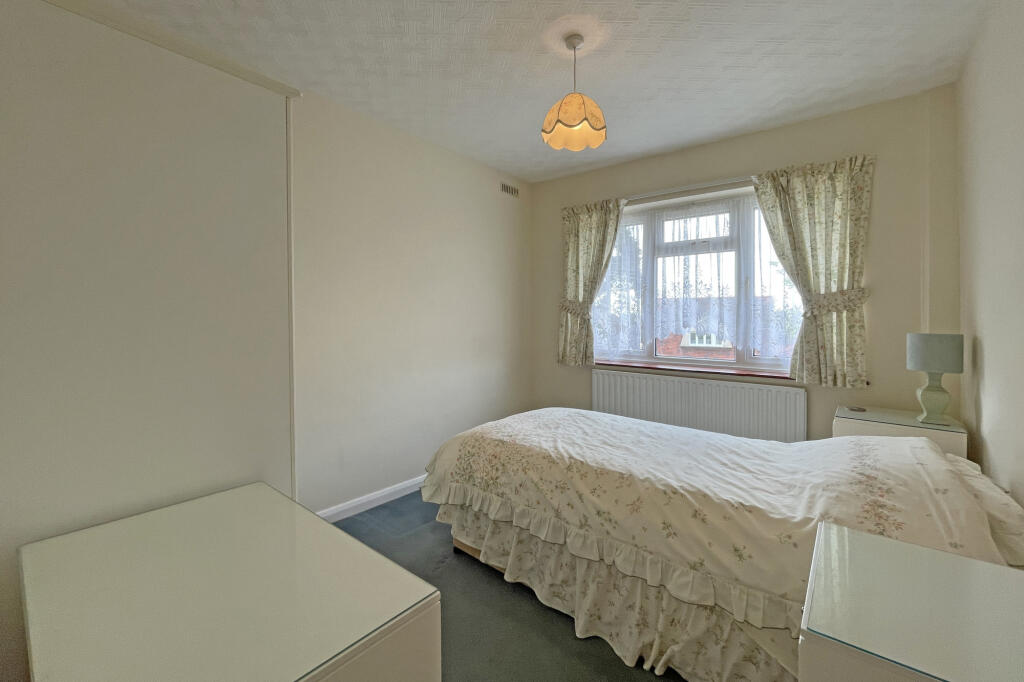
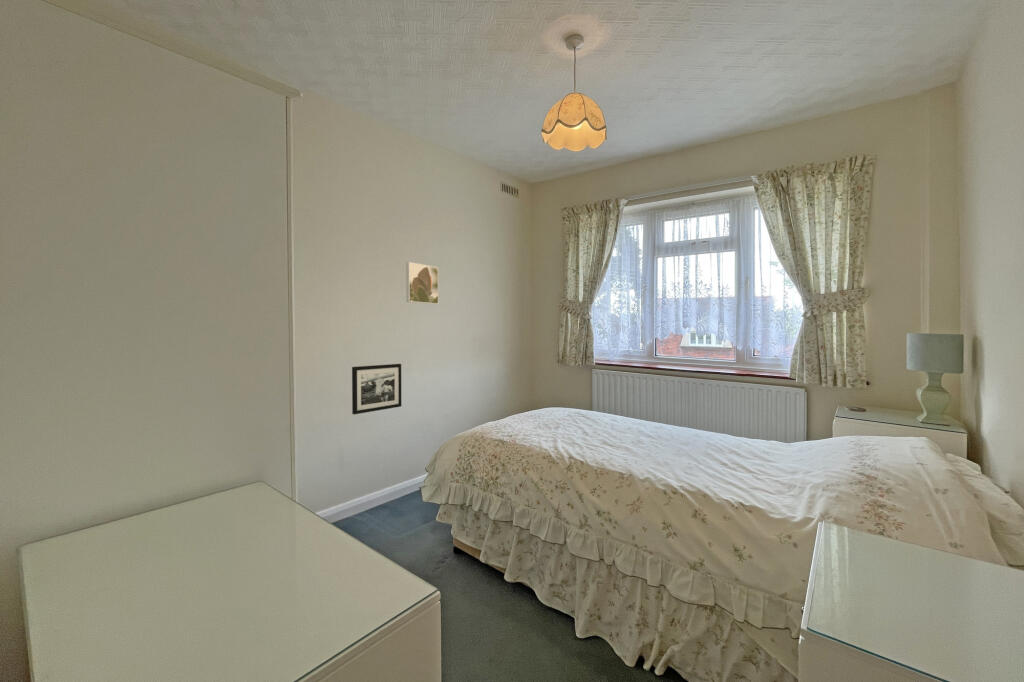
+ picture frame (378, 387)
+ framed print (422, 283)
